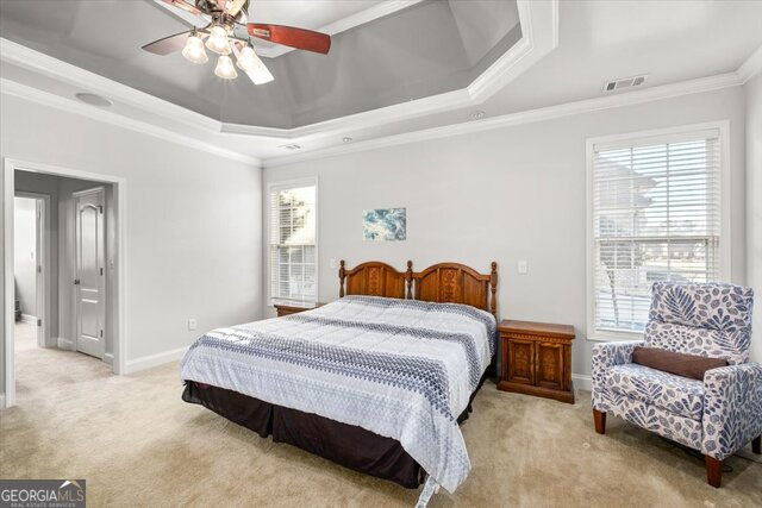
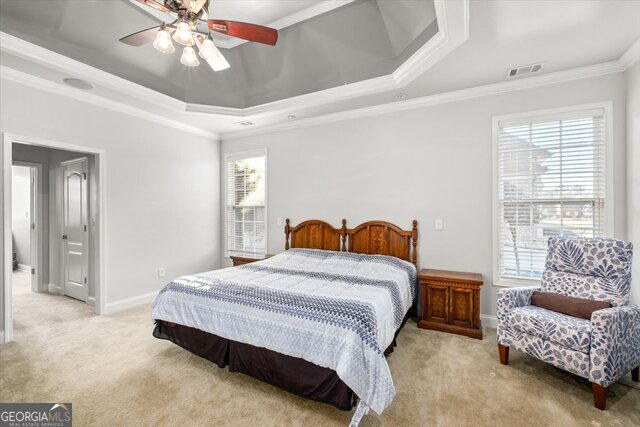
- wall art (383, 225)
